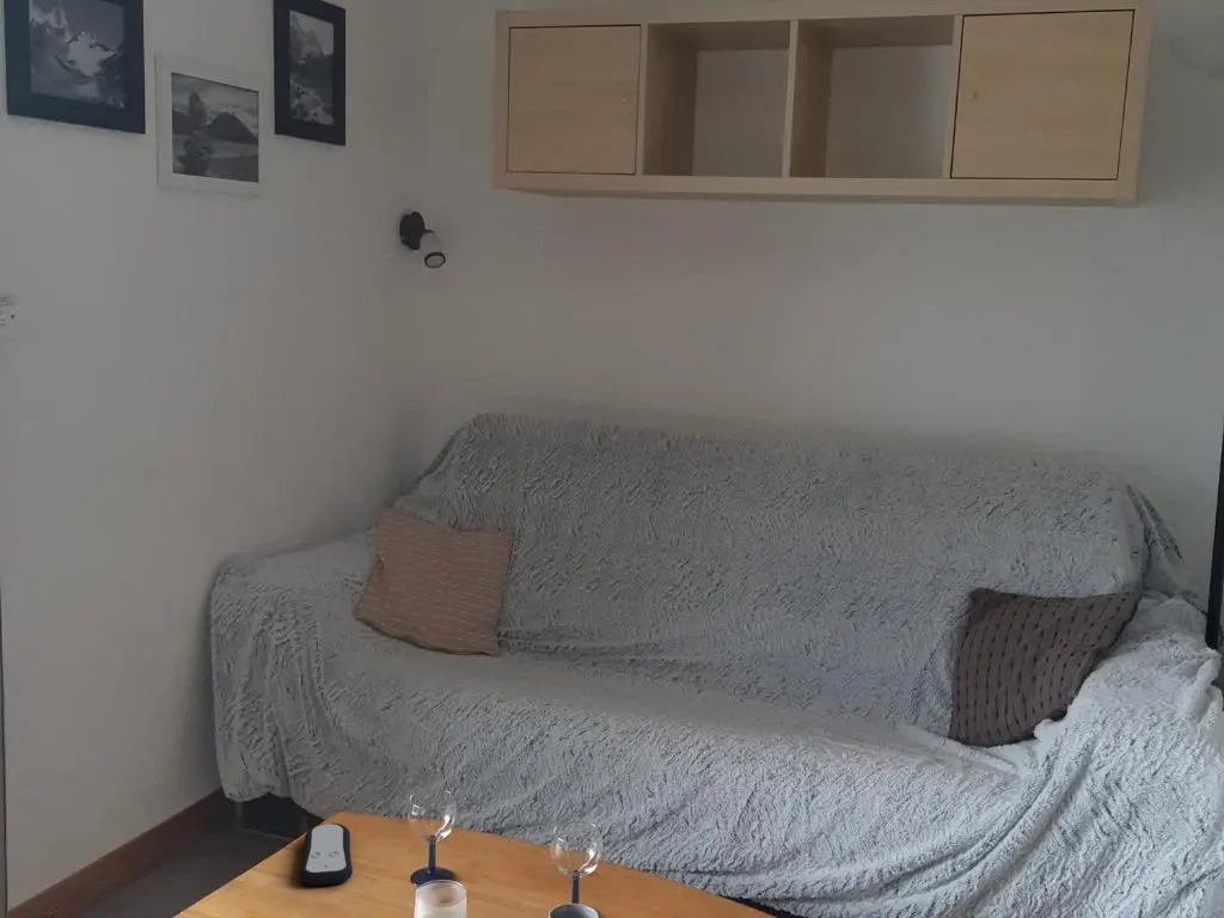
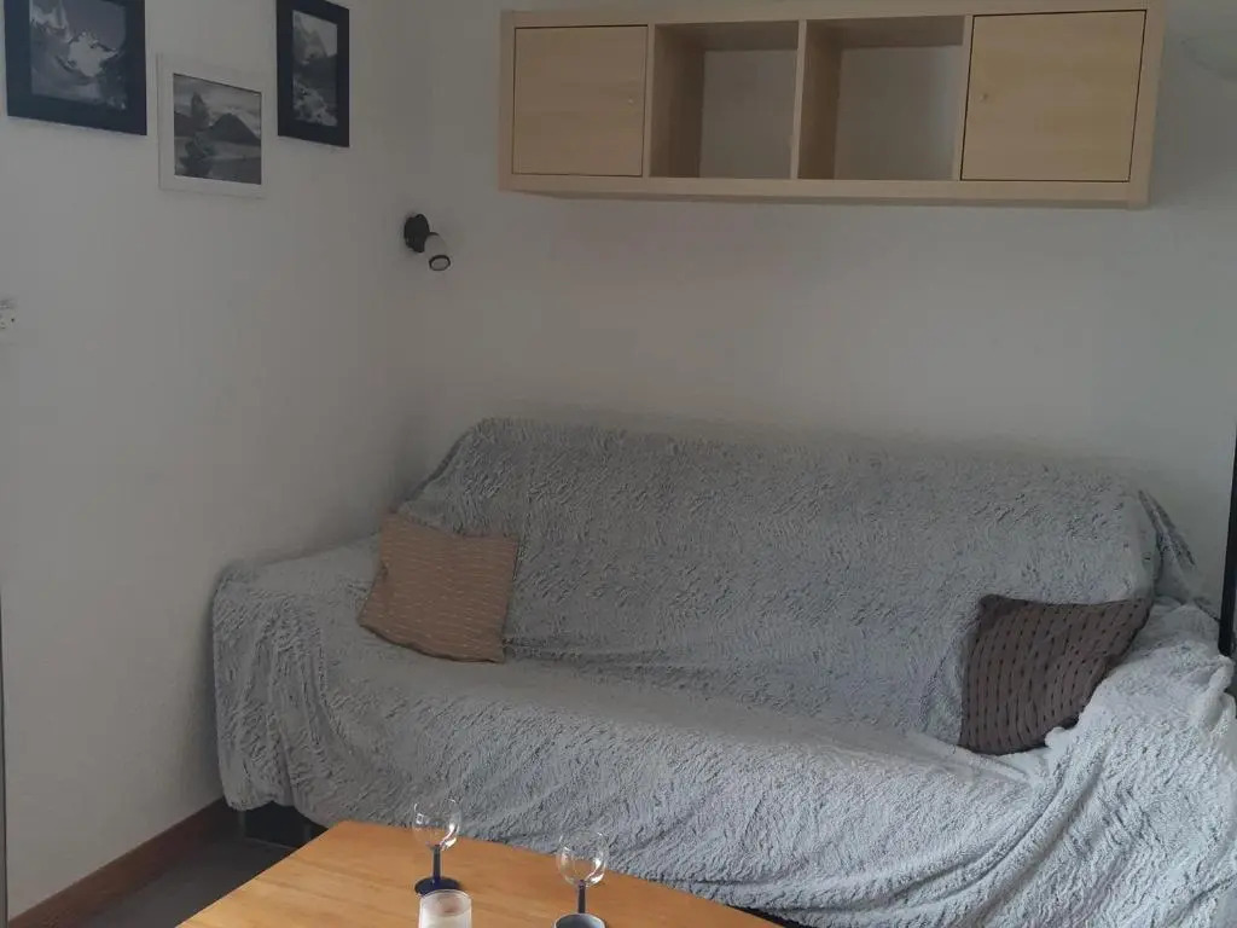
- remote control (326, 852)
